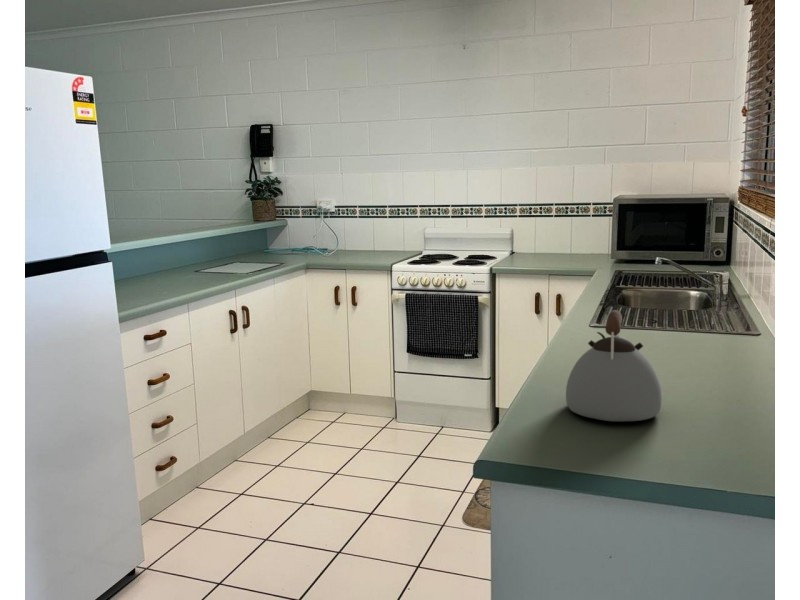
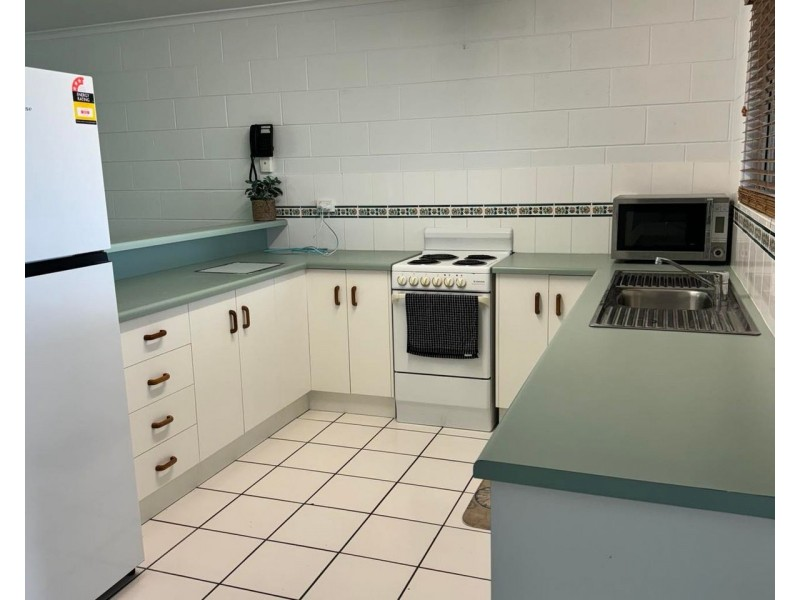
- kettle (614, 357)
